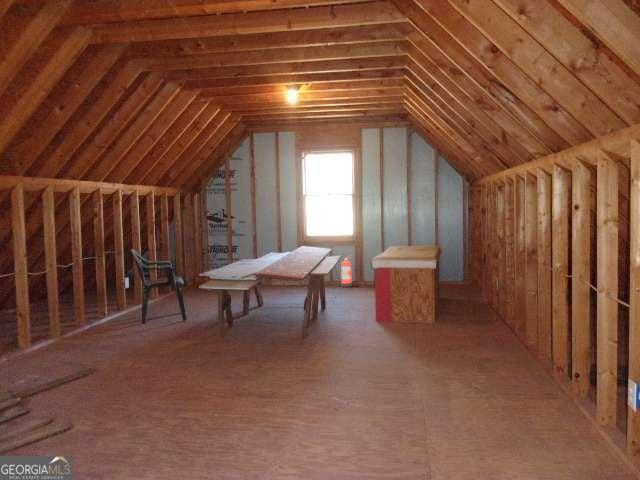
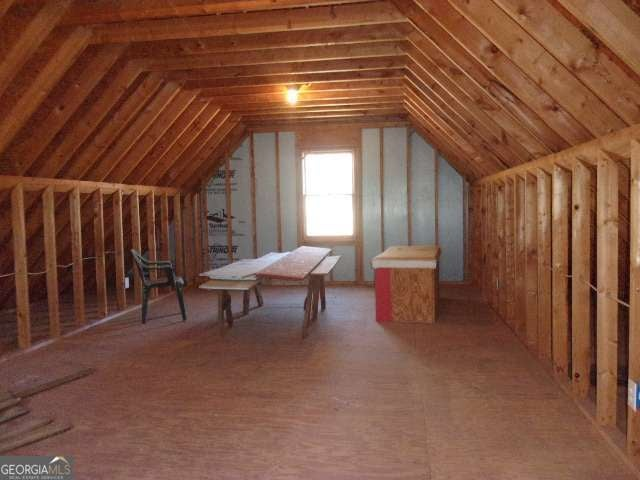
- fire extinguisher (343, 270)
